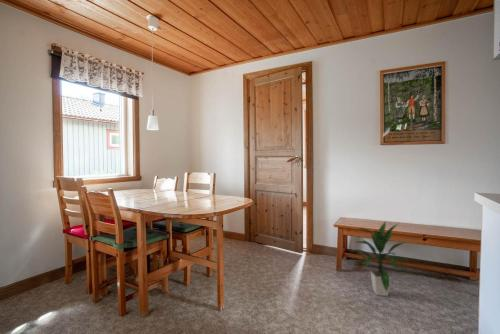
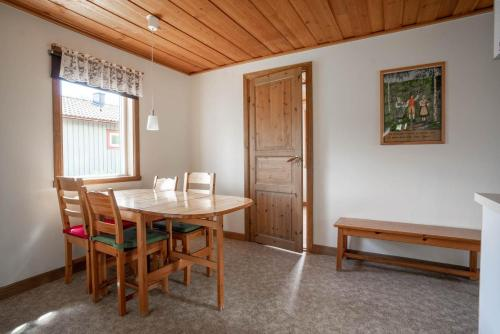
- indoor plant (379, 257)
